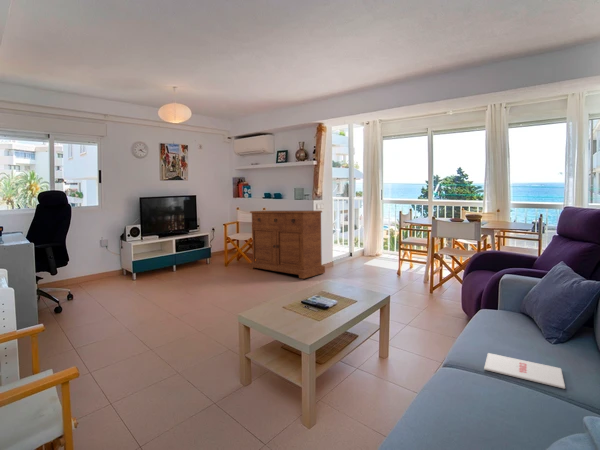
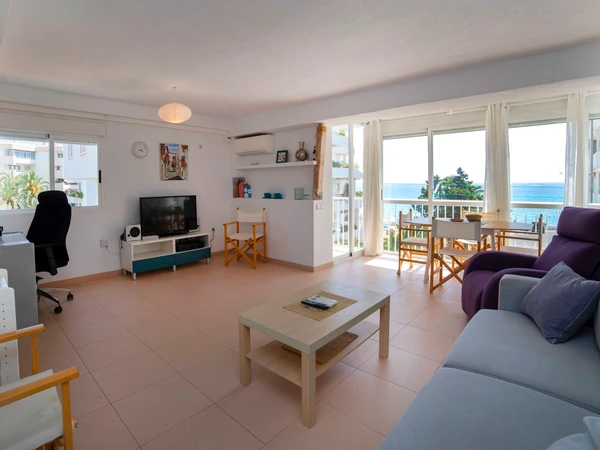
- magazine (522, 369)
- sideboard (285, 241)
